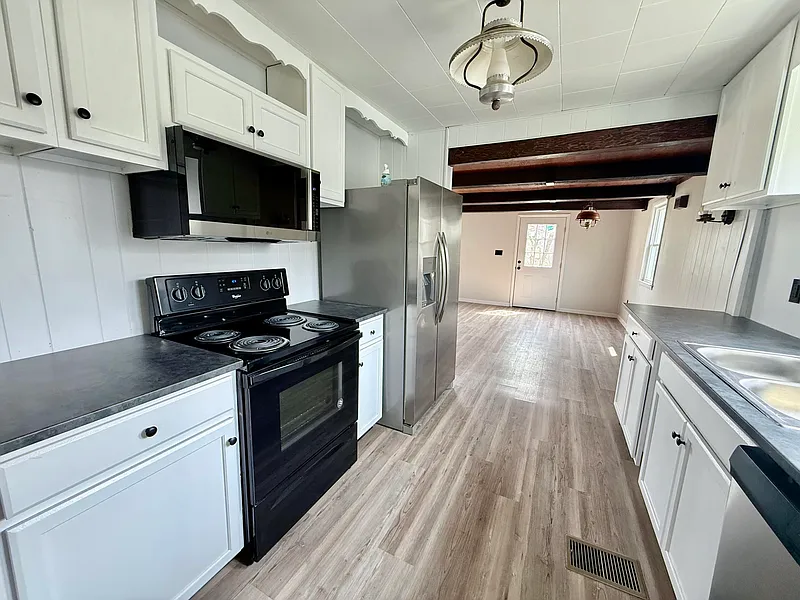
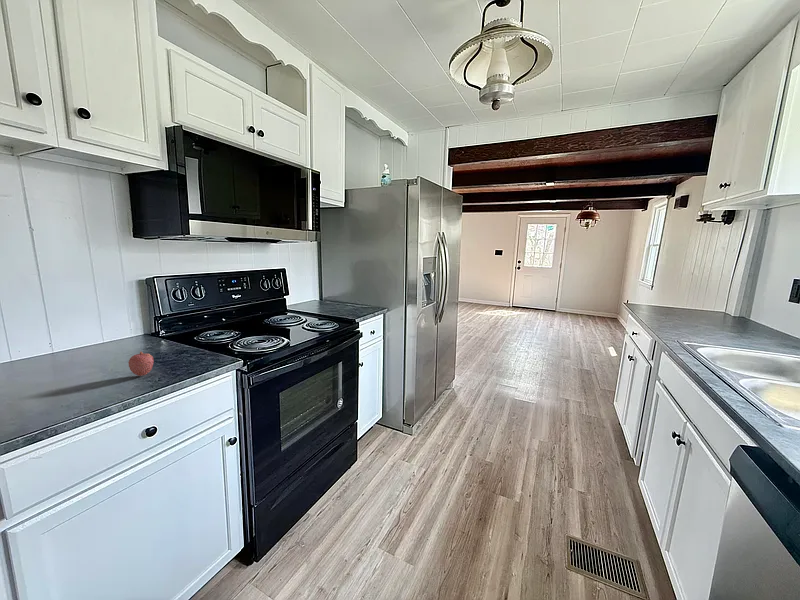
+ fruit (141, 363)
